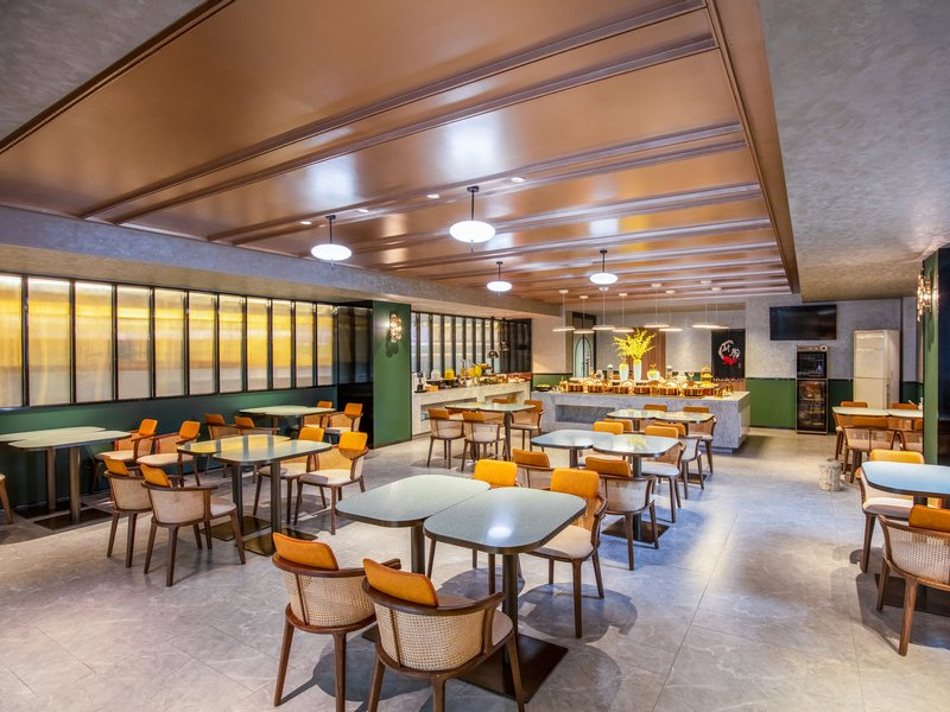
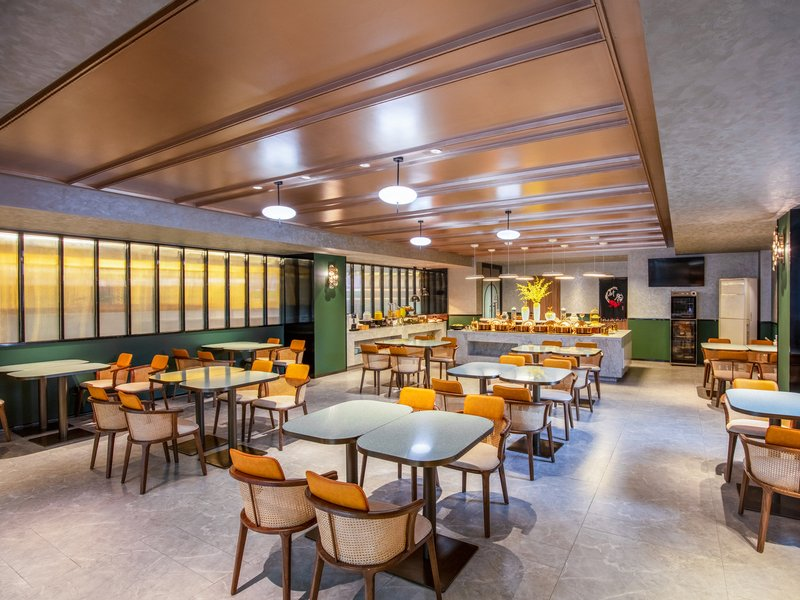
- trash can (829, 475)
